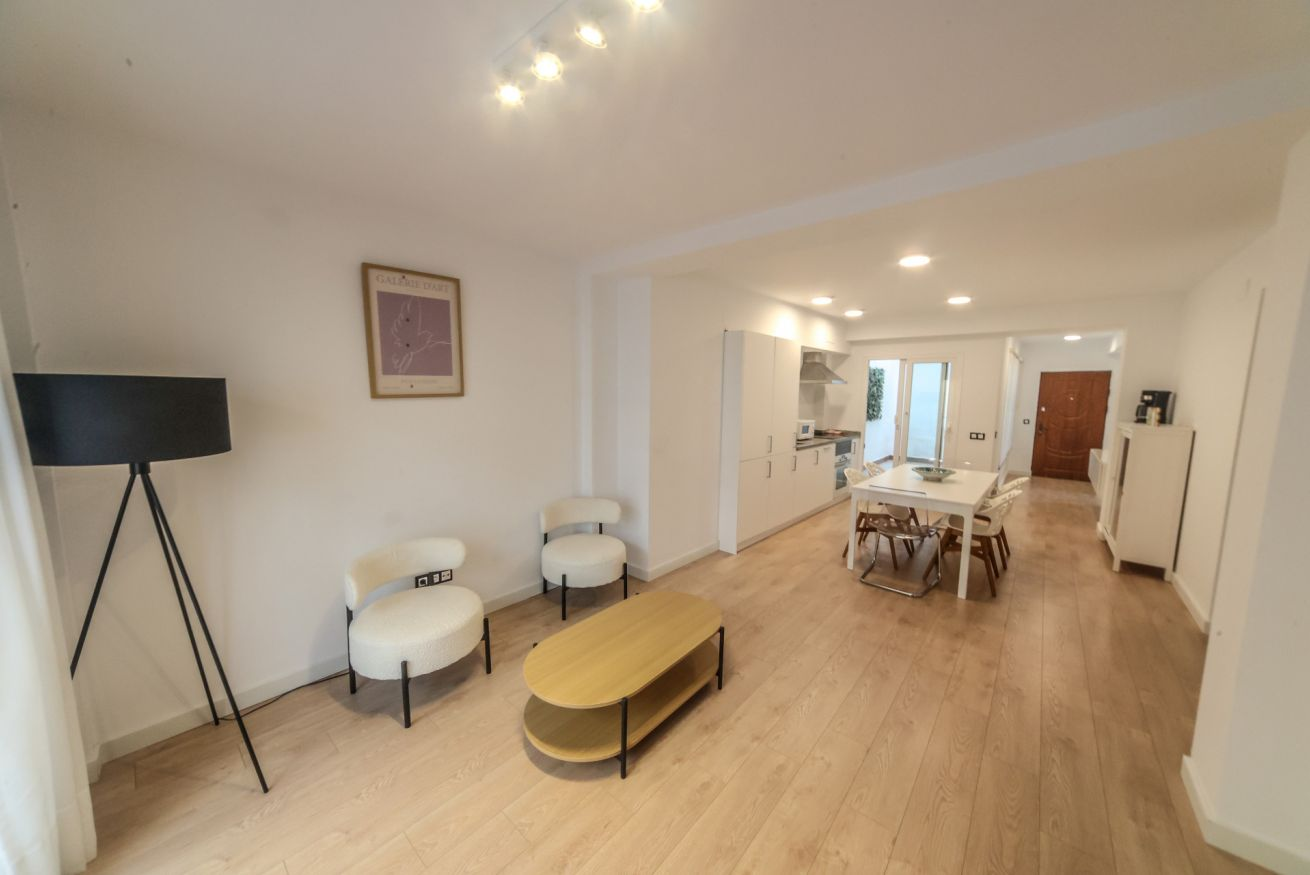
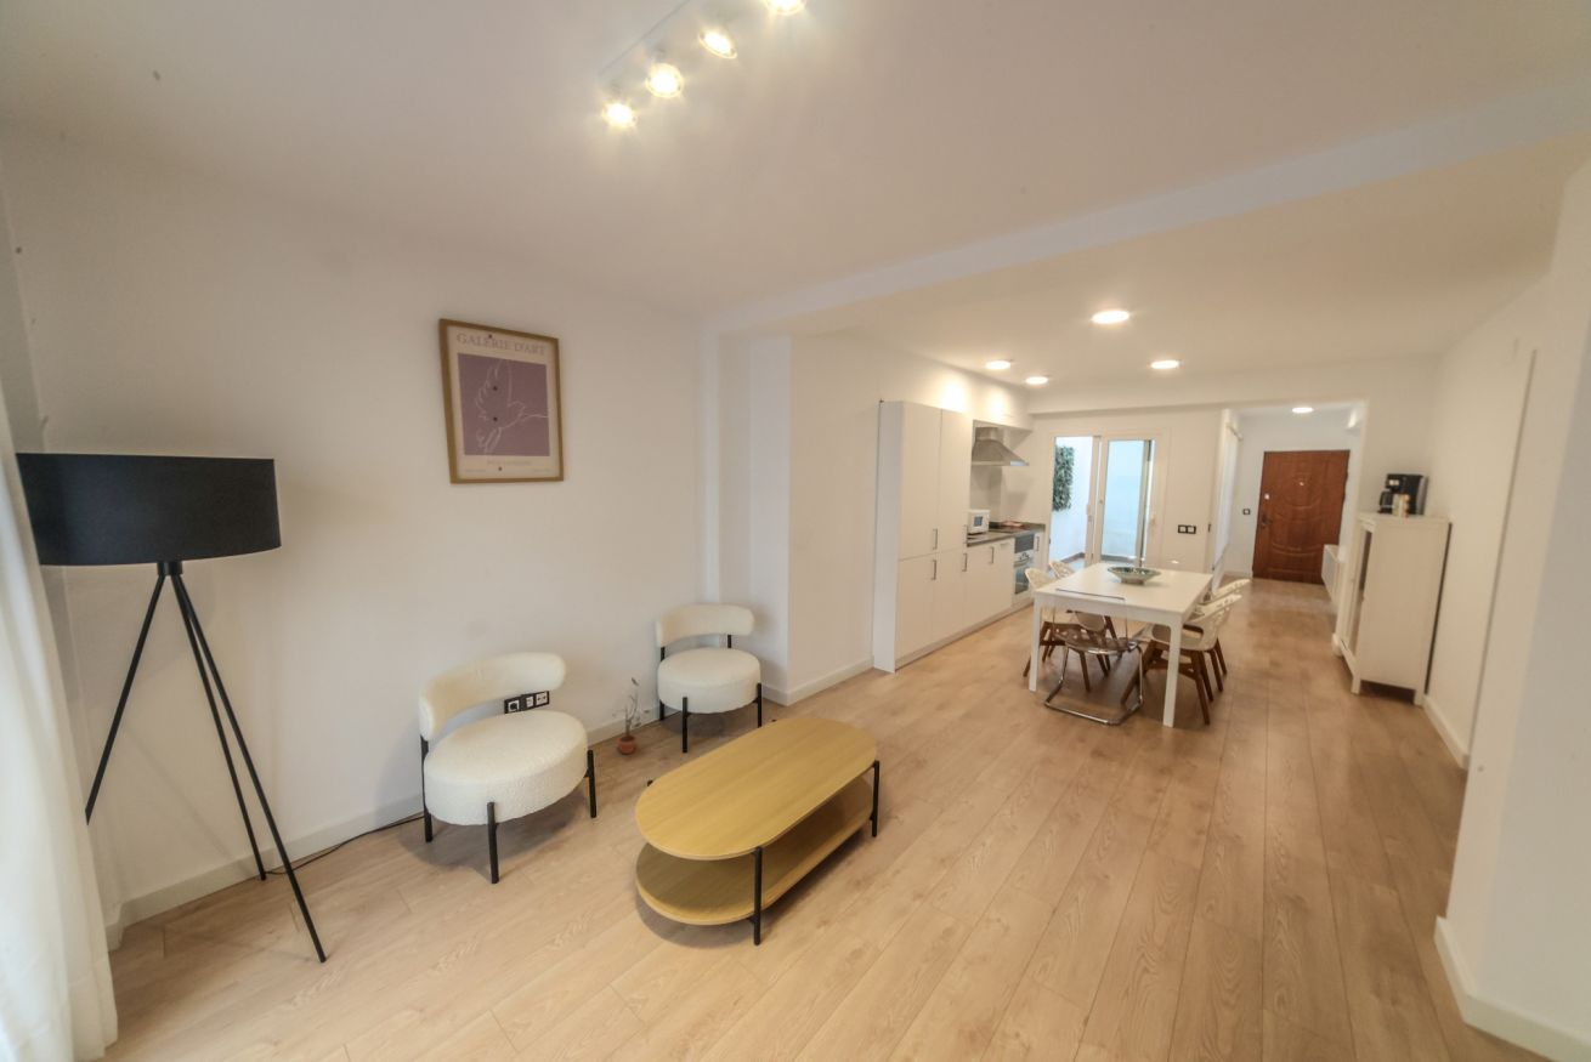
+ potted plant (629, 719)
